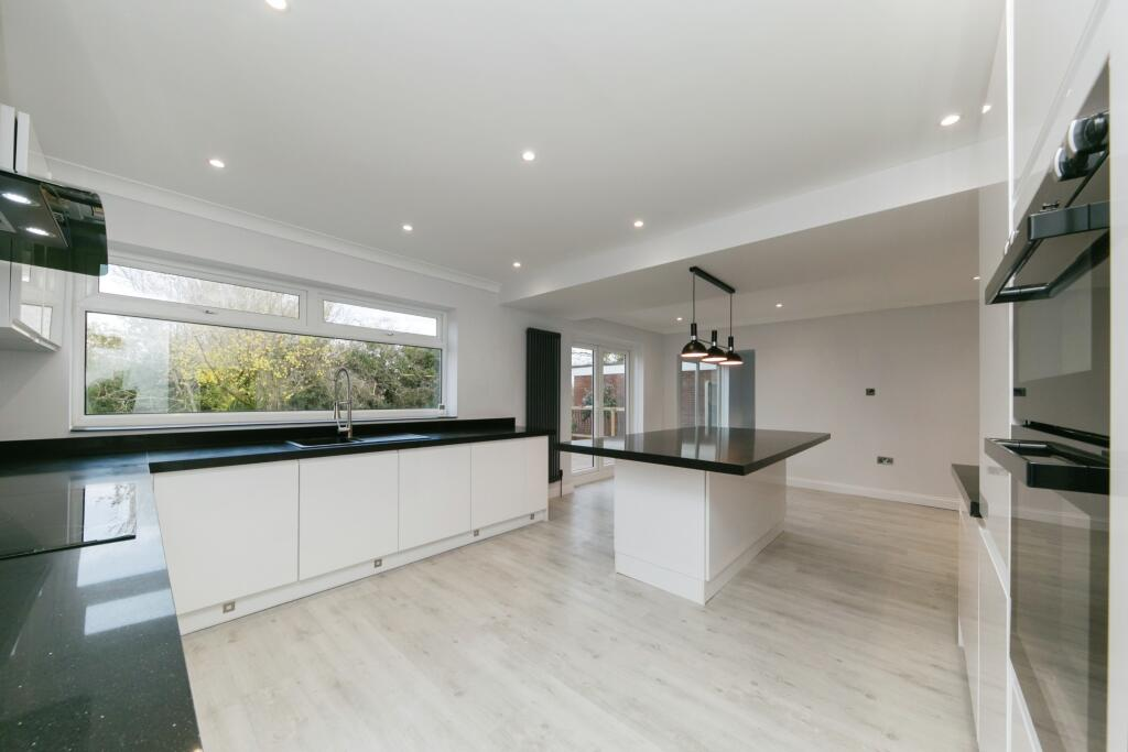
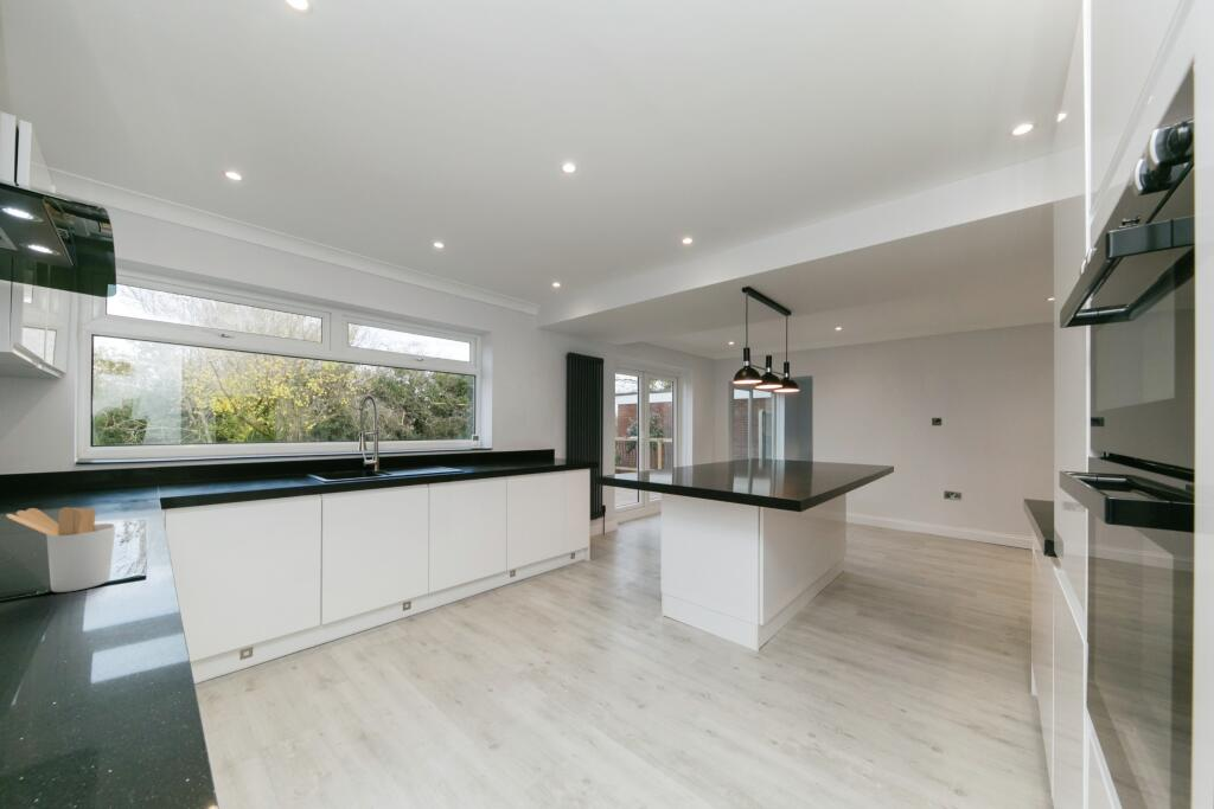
+ utensil holder (64, 545)
